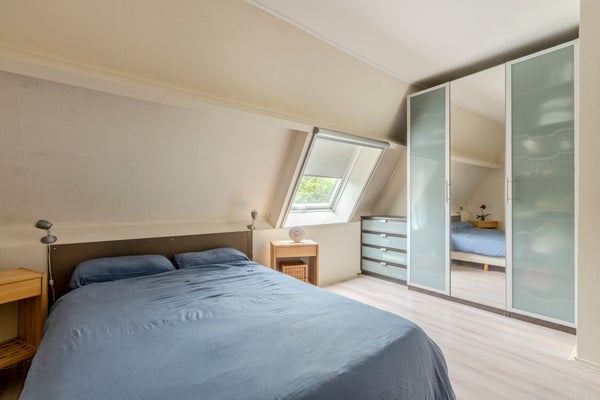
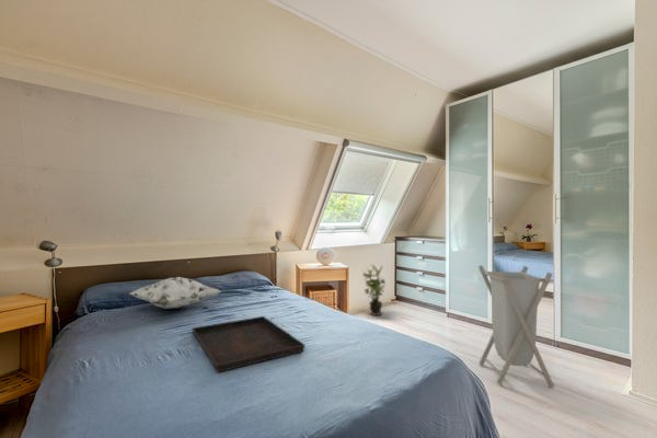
+ laundry hamper (512, 321)
+ potted plant (373, 289)
+ serving tray (244, 338)
+ decorative pillow (175, 292)
